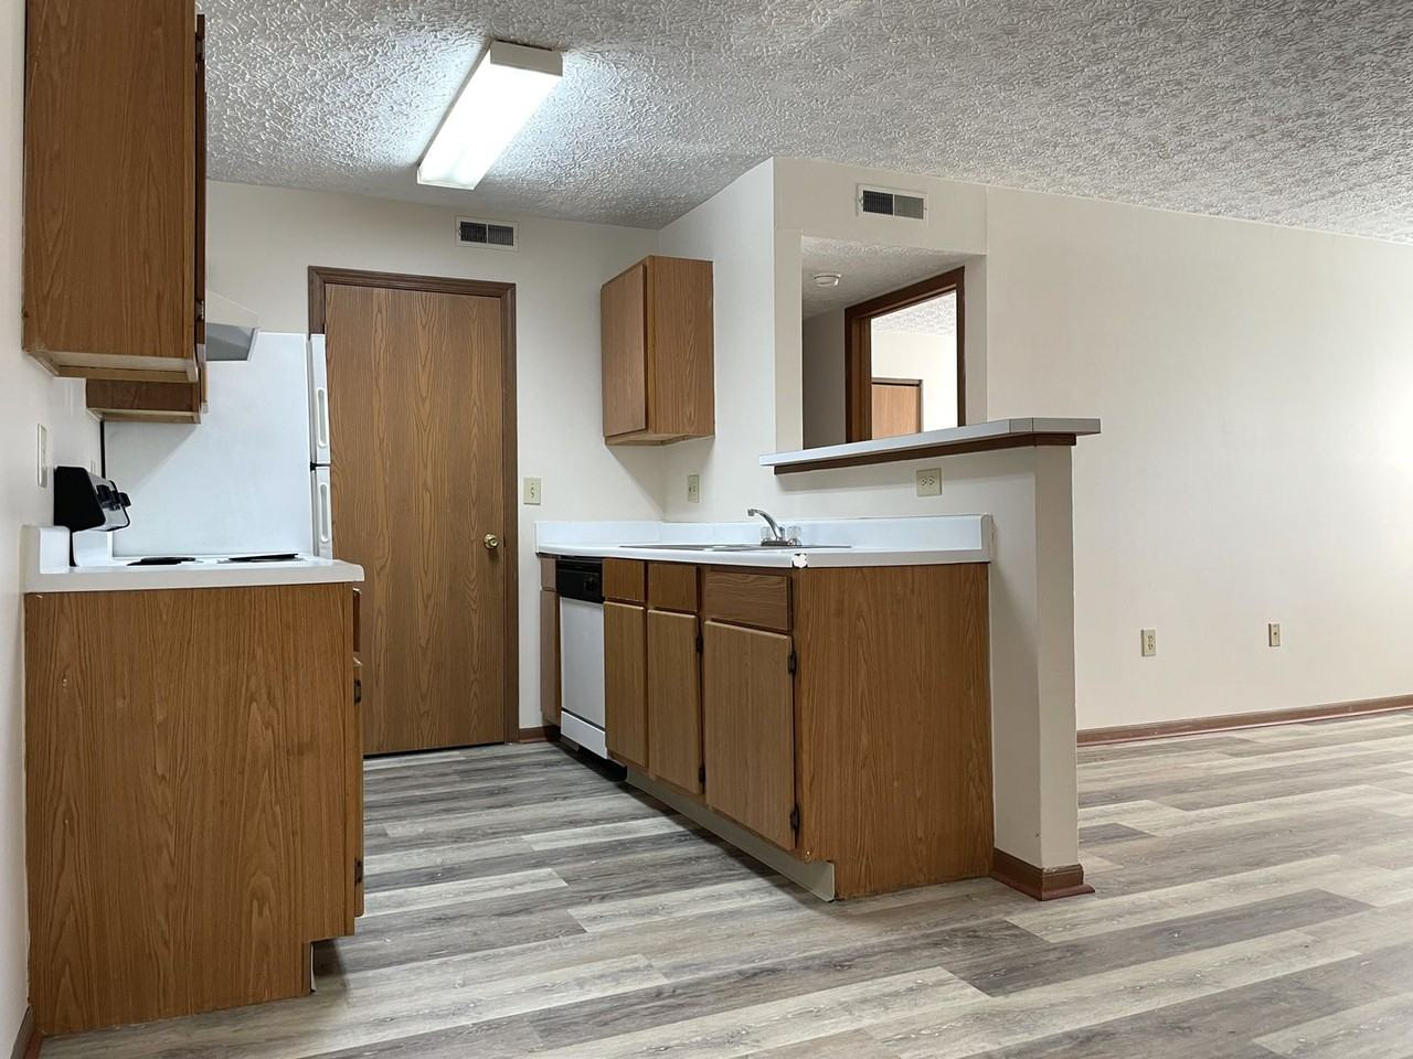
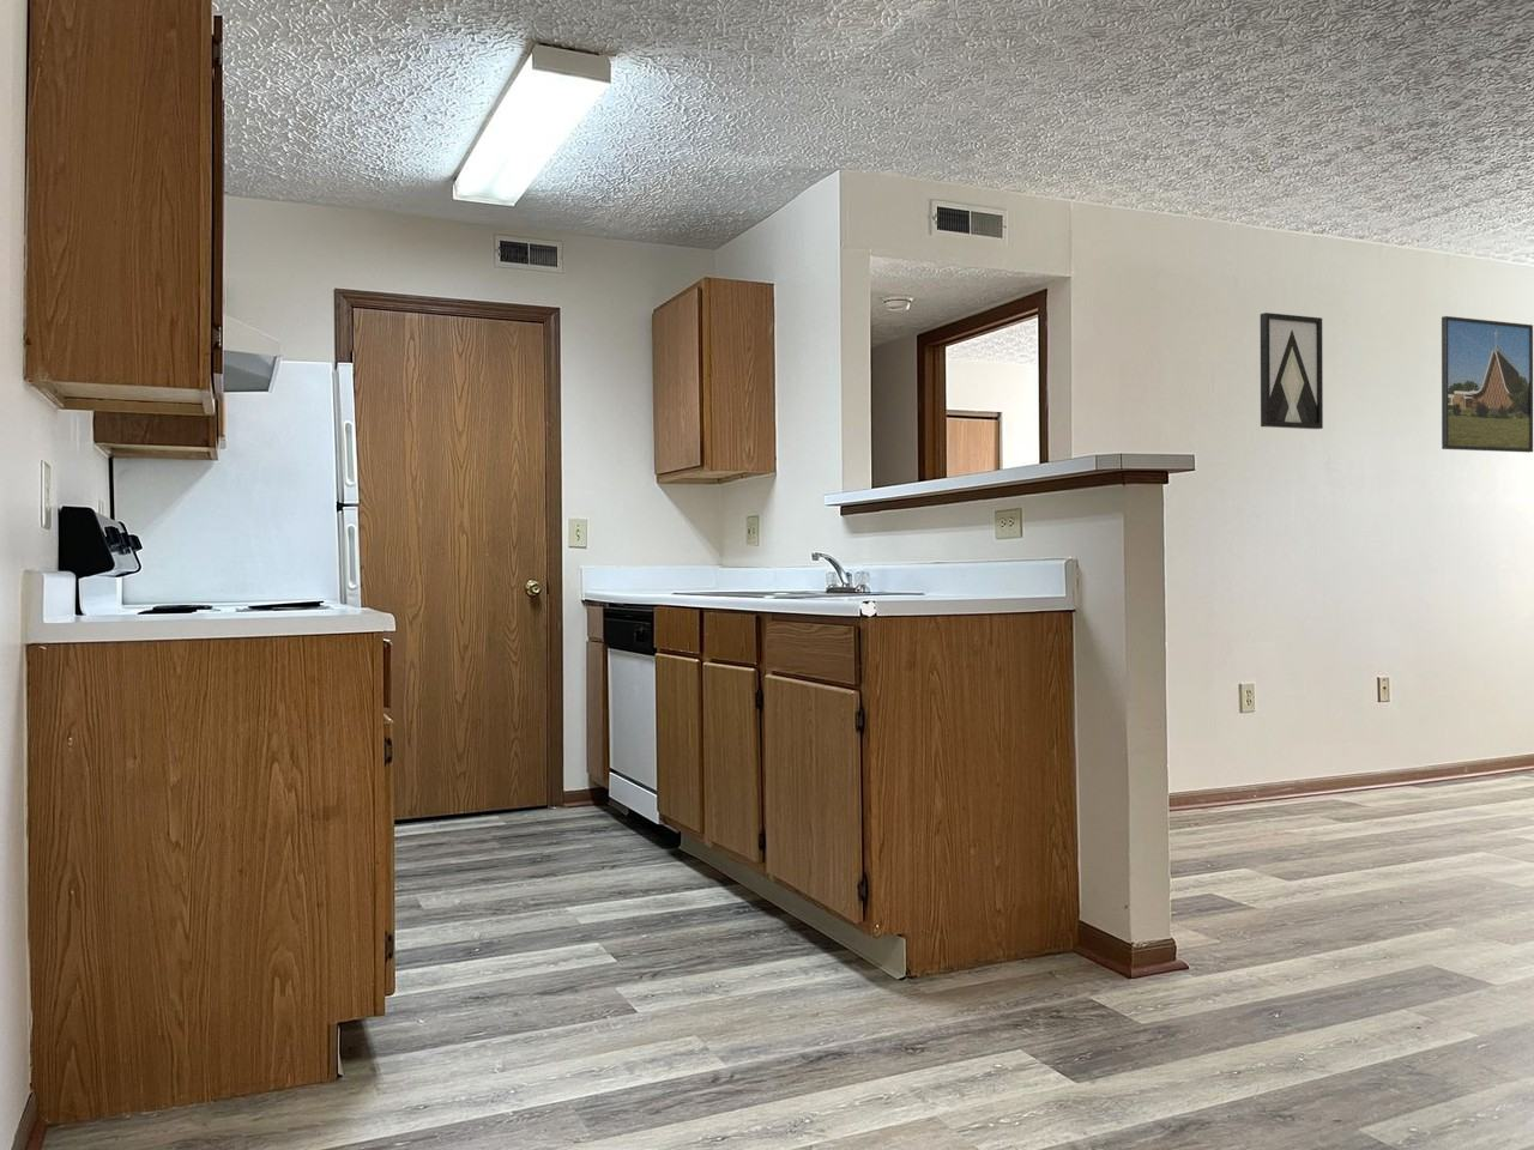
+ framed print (1487, 385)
+ wall art (1292, 371)
